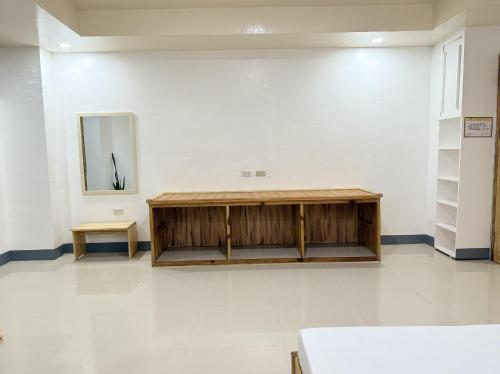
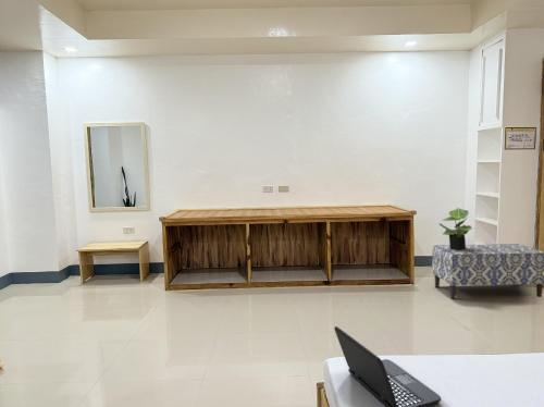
+ bench (486, 270)
+ laptop (384, 361)
+ potted plant (461, 231)
